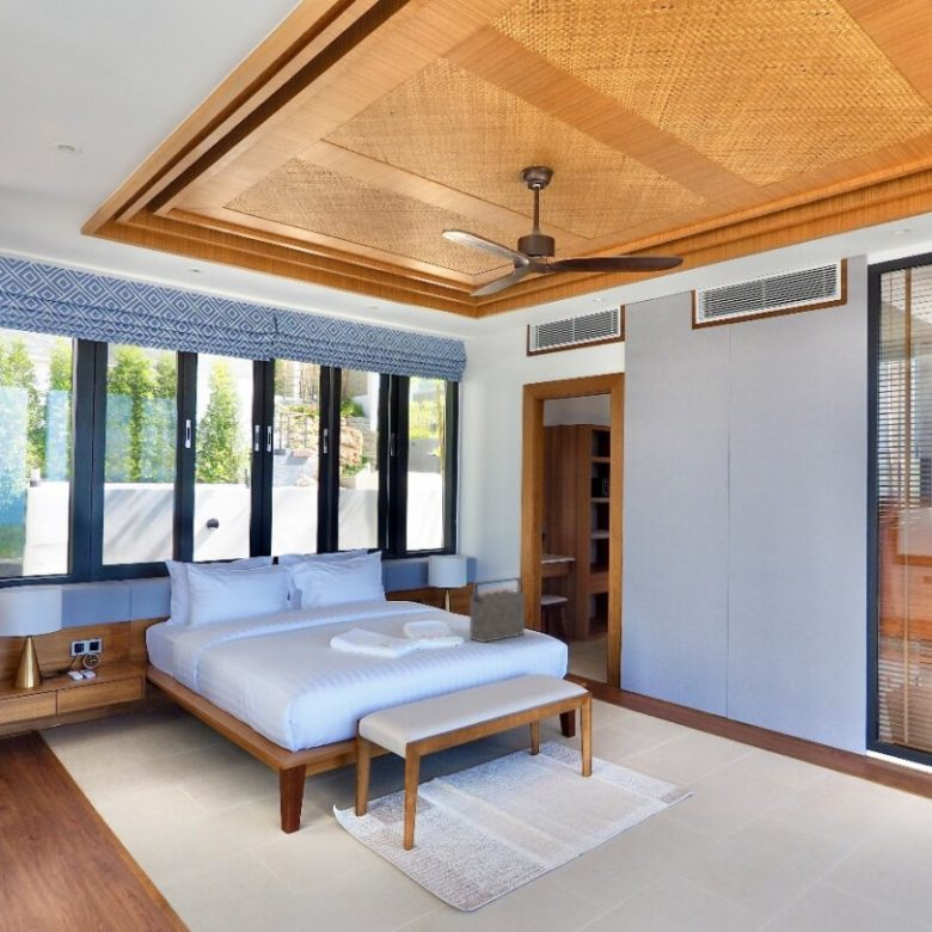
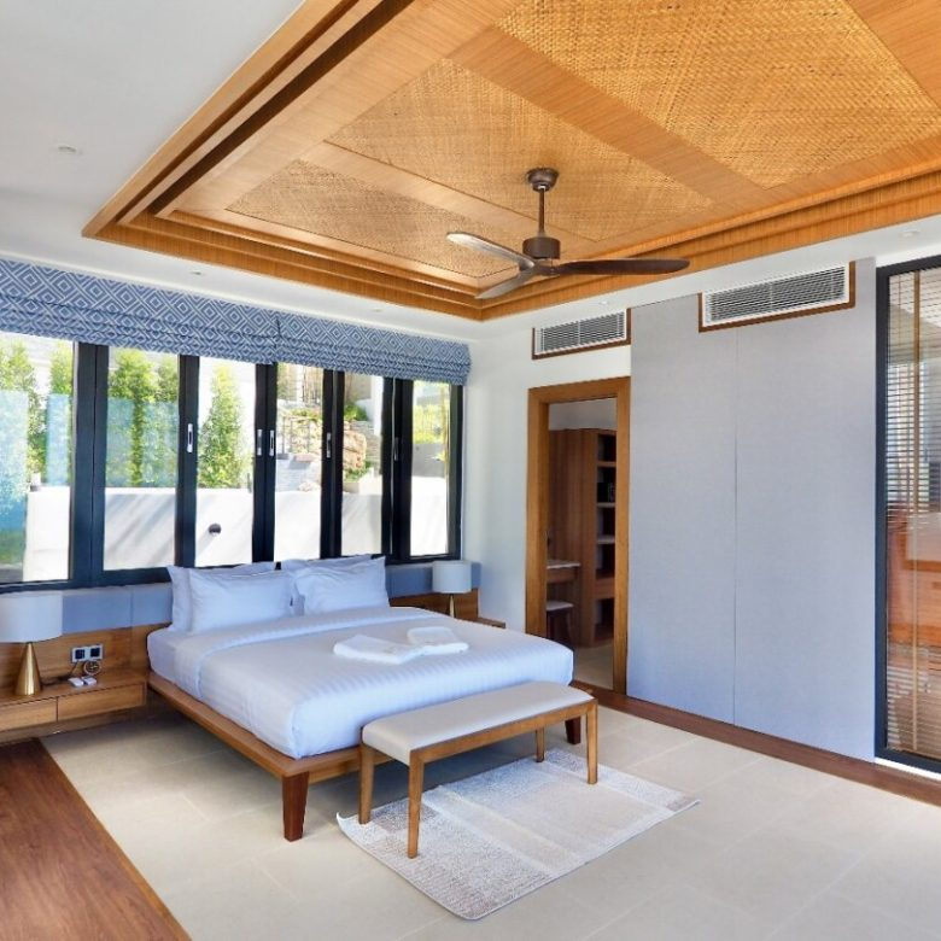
- handbag (497, 608)
